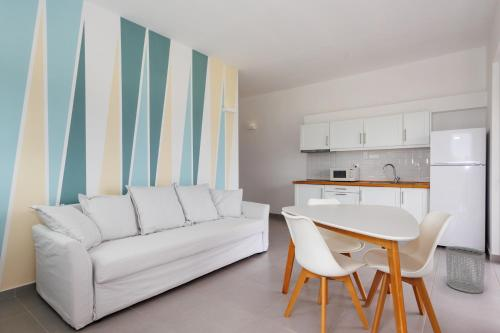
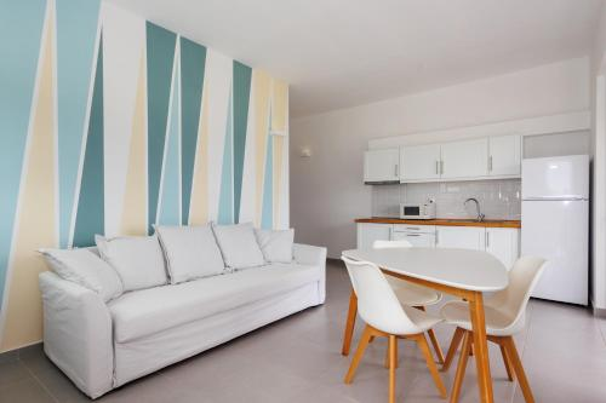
- waste bin (464, 268)
